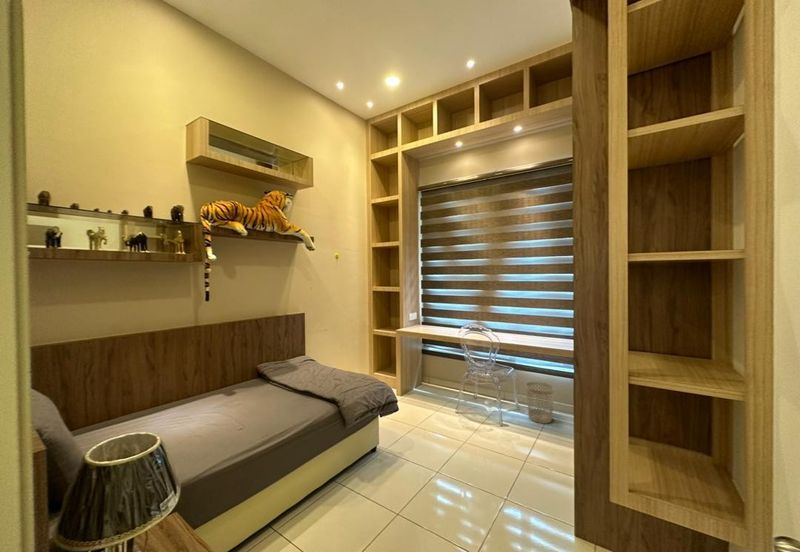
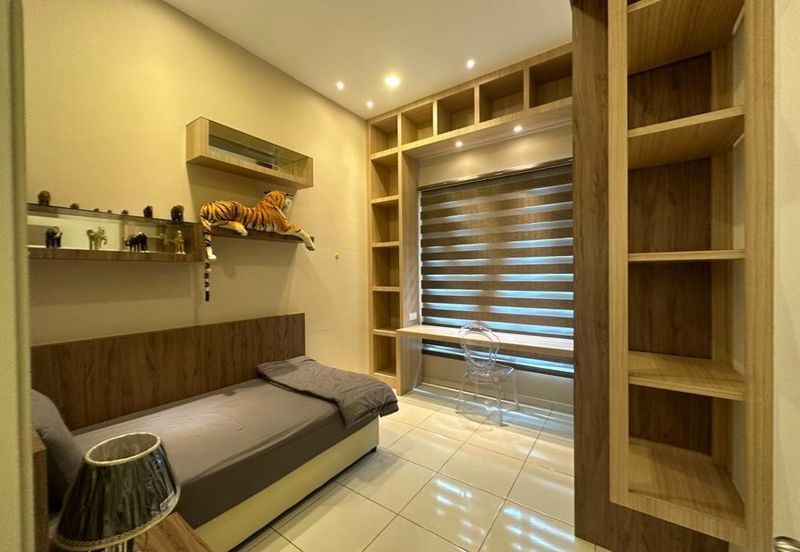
- wastebasket (540, 402)
